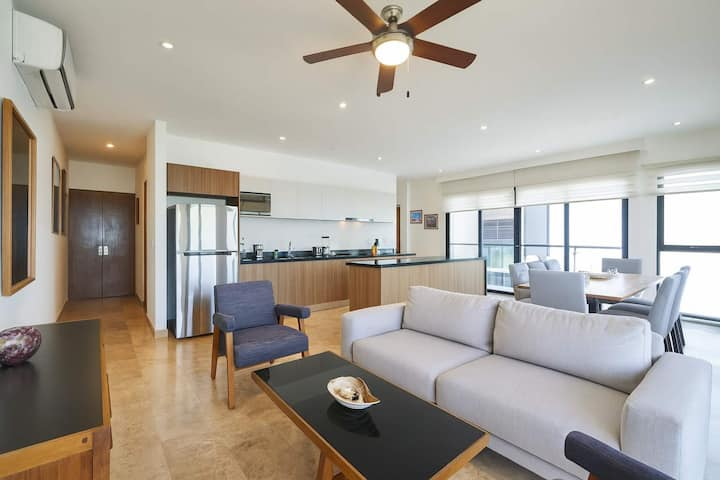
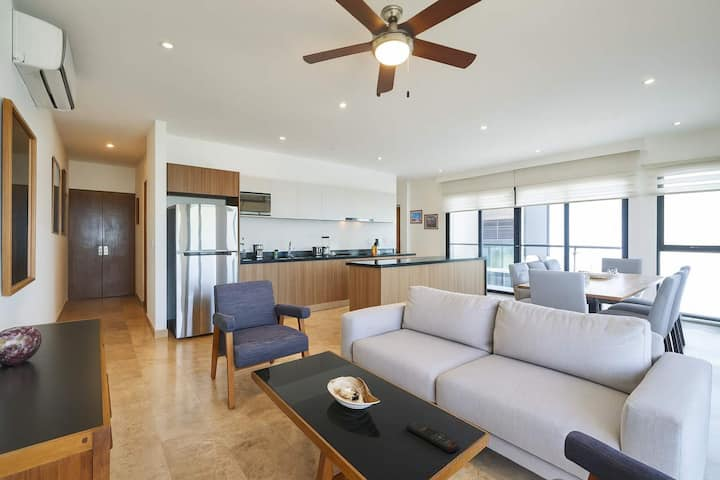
+ remote control (431, 434)
